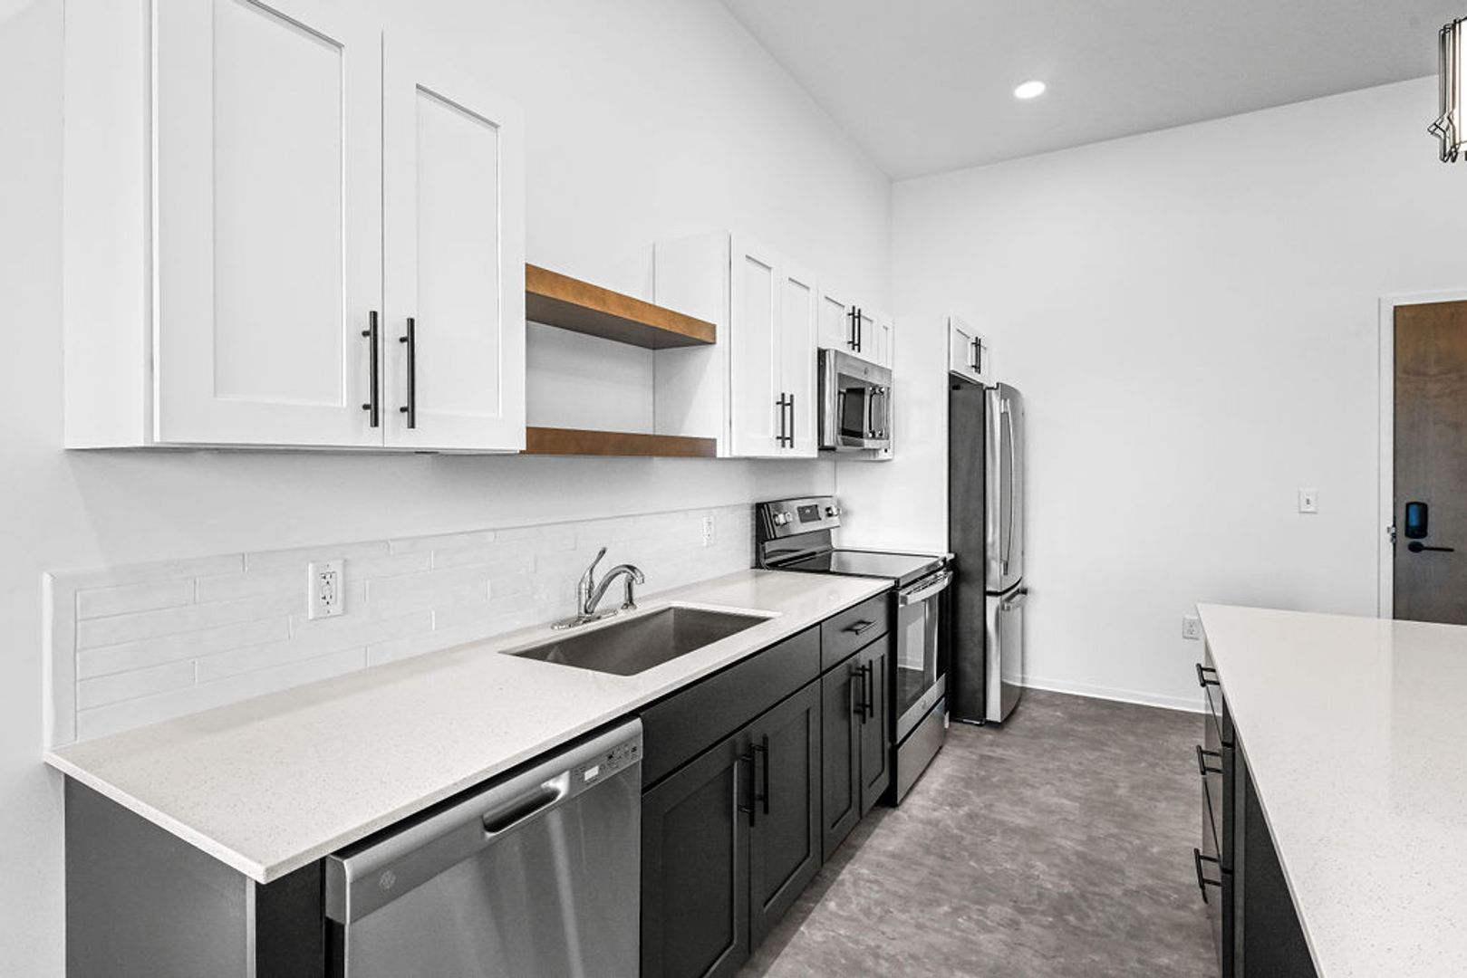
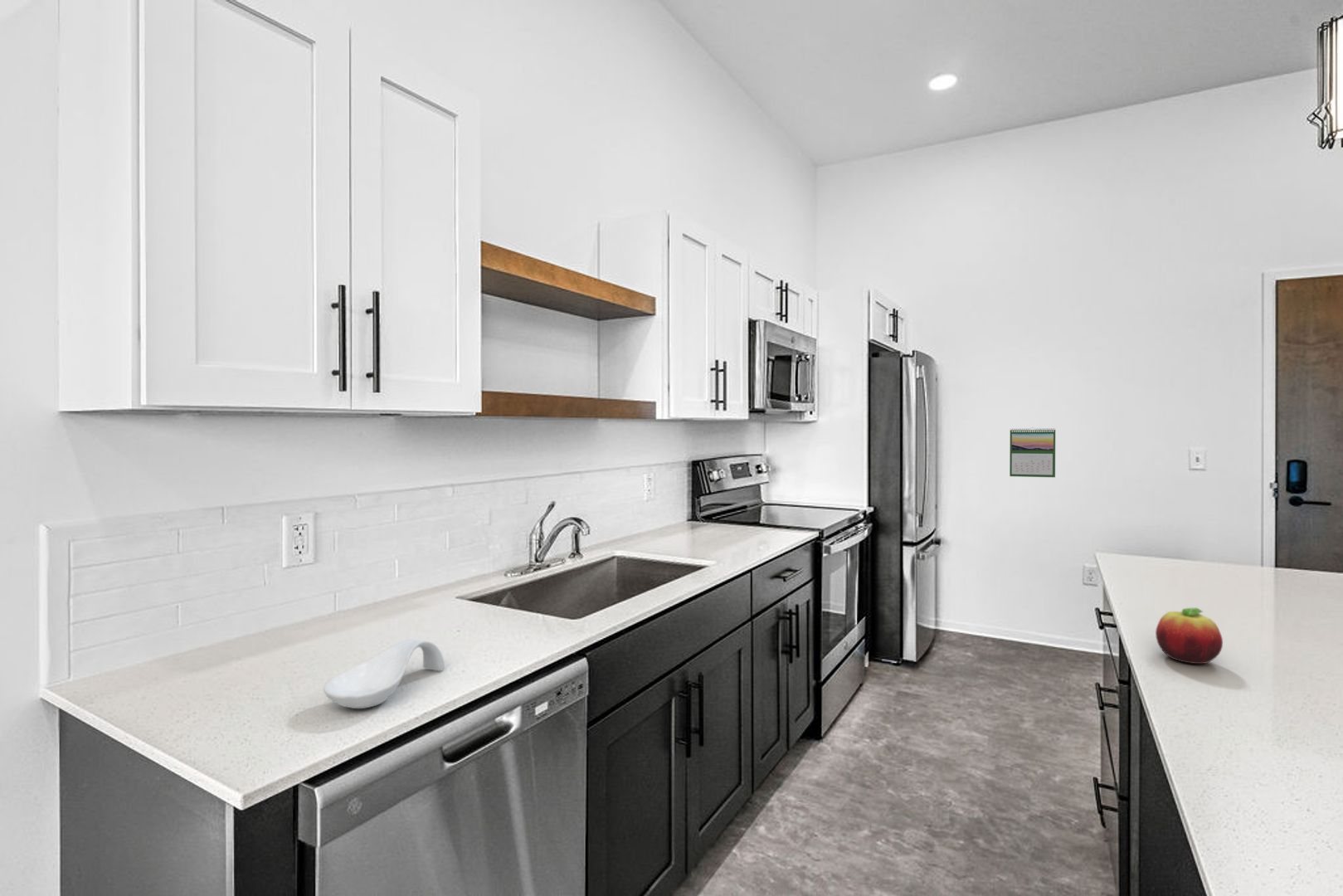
+ spoon rest (389, 670)
+ fruit (1188, 635)
+ calendar (1032, 452)
